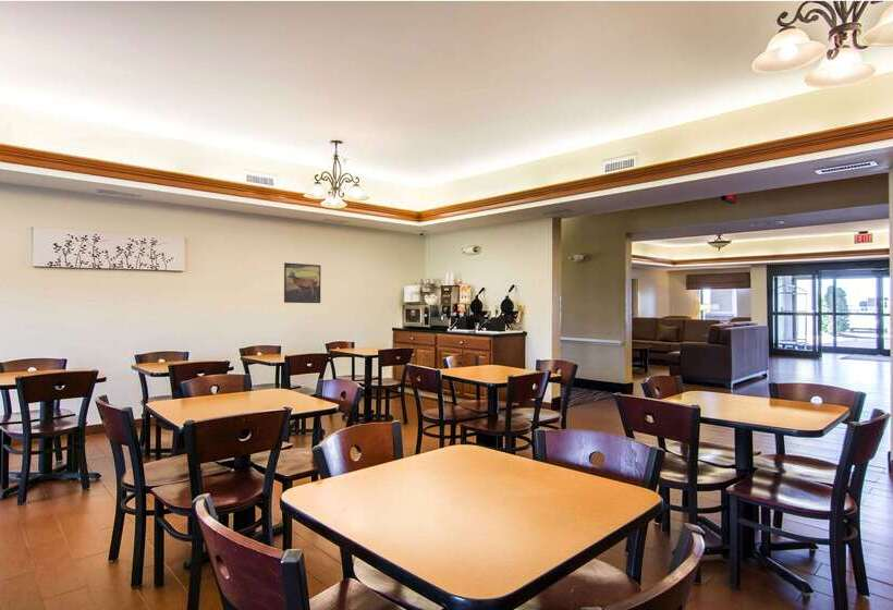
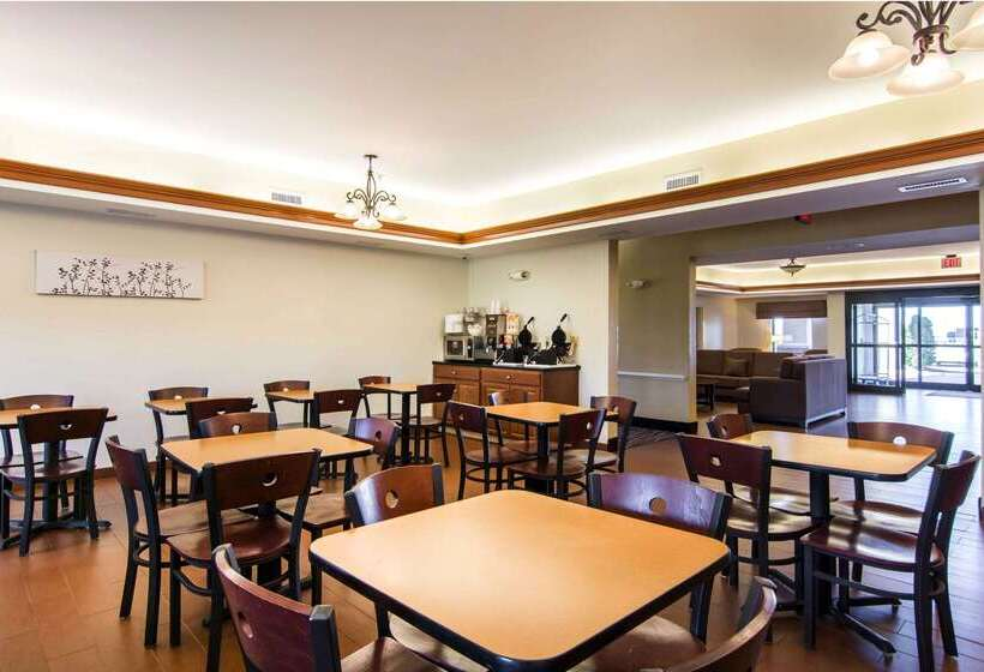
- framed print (303, 283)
